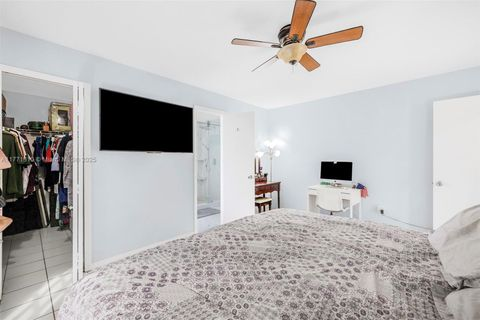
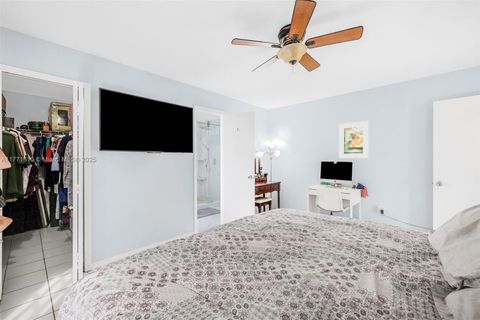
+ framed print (353, 140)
